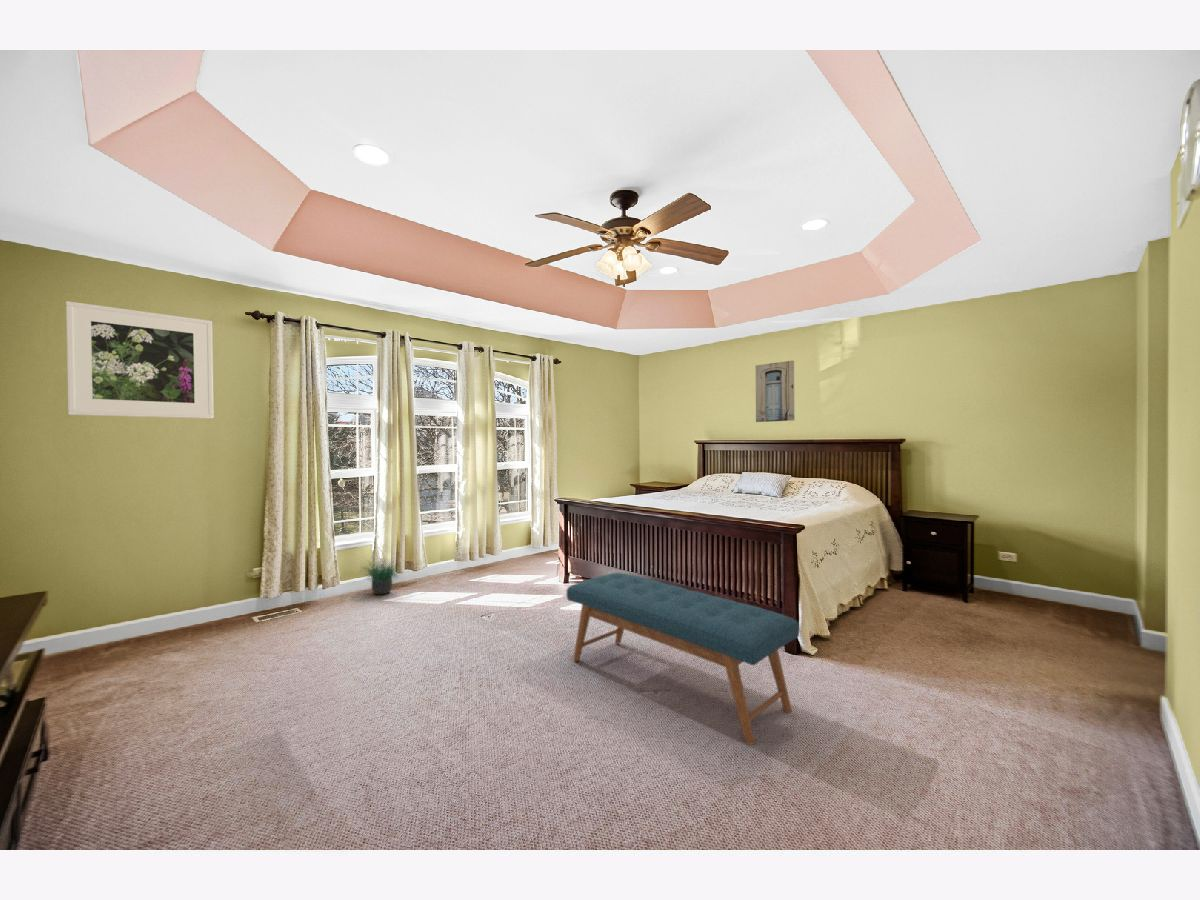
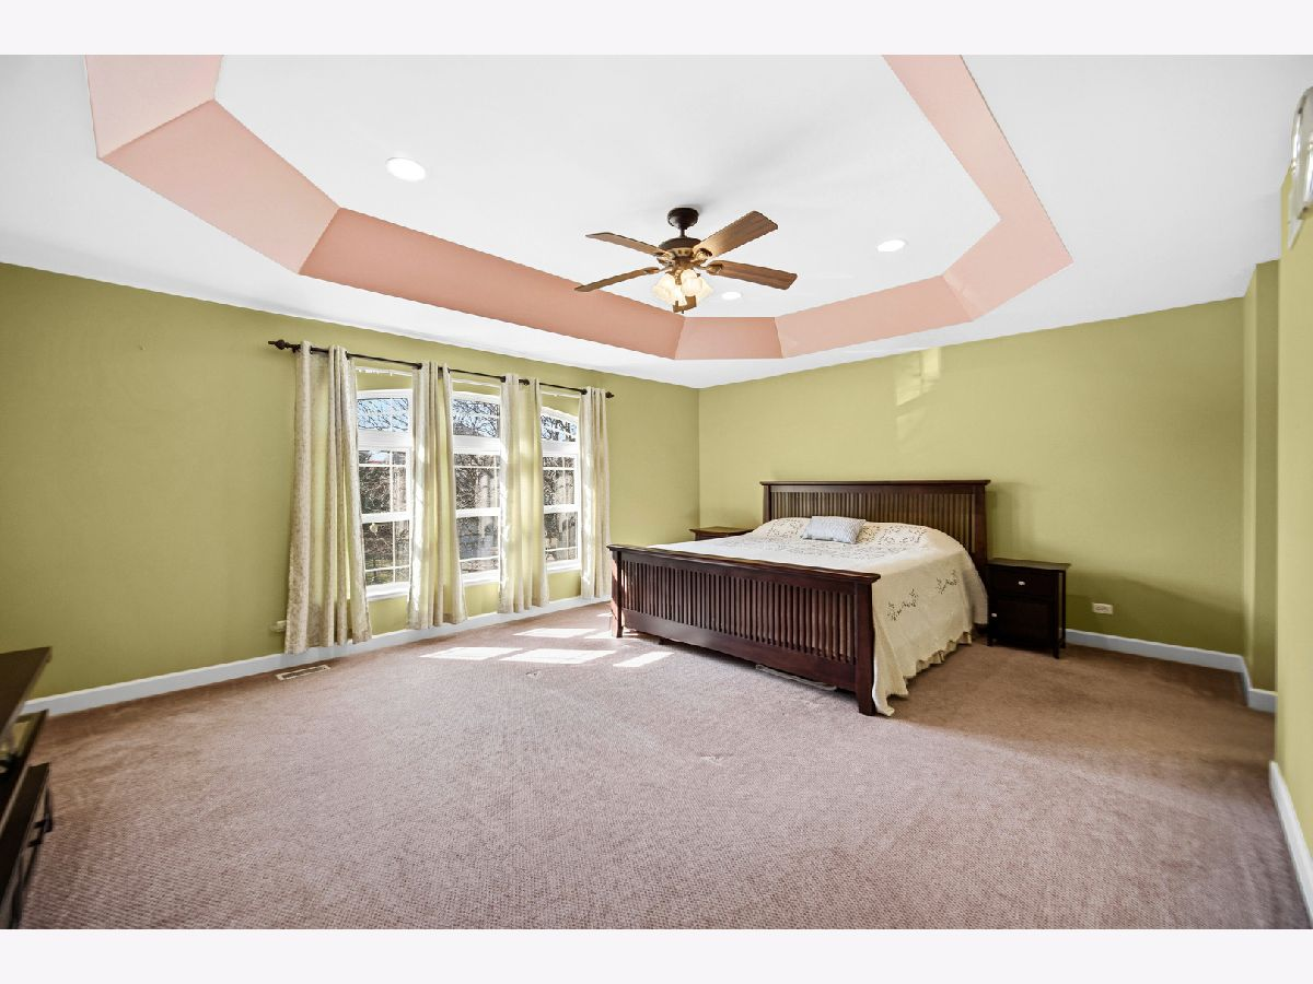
- bench (670, 638)
- wall art (774, 392)
- potted plant (382, 571)
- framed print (145, 364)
